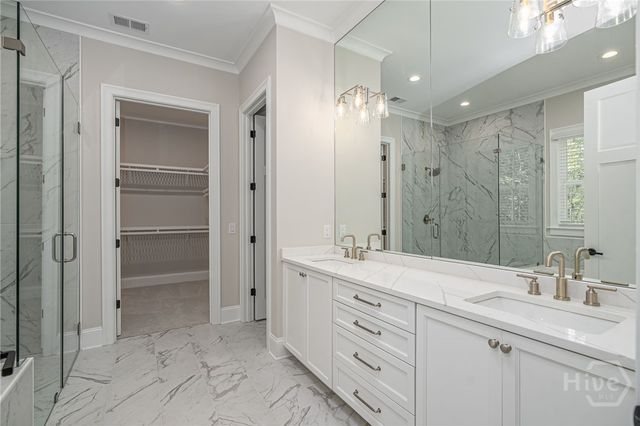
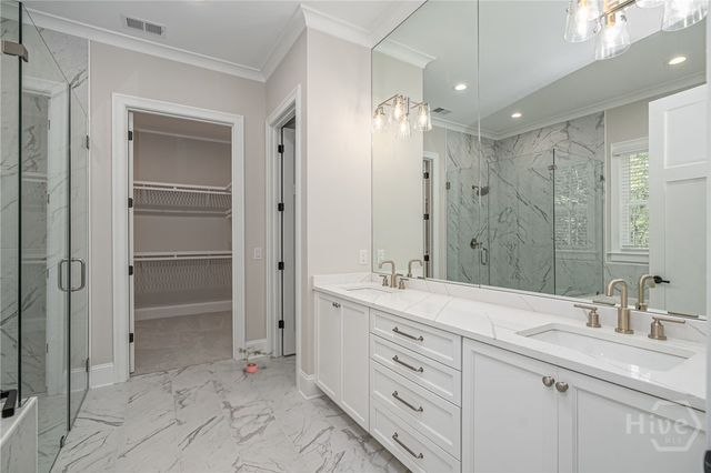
+ potted plant (256, 354)
